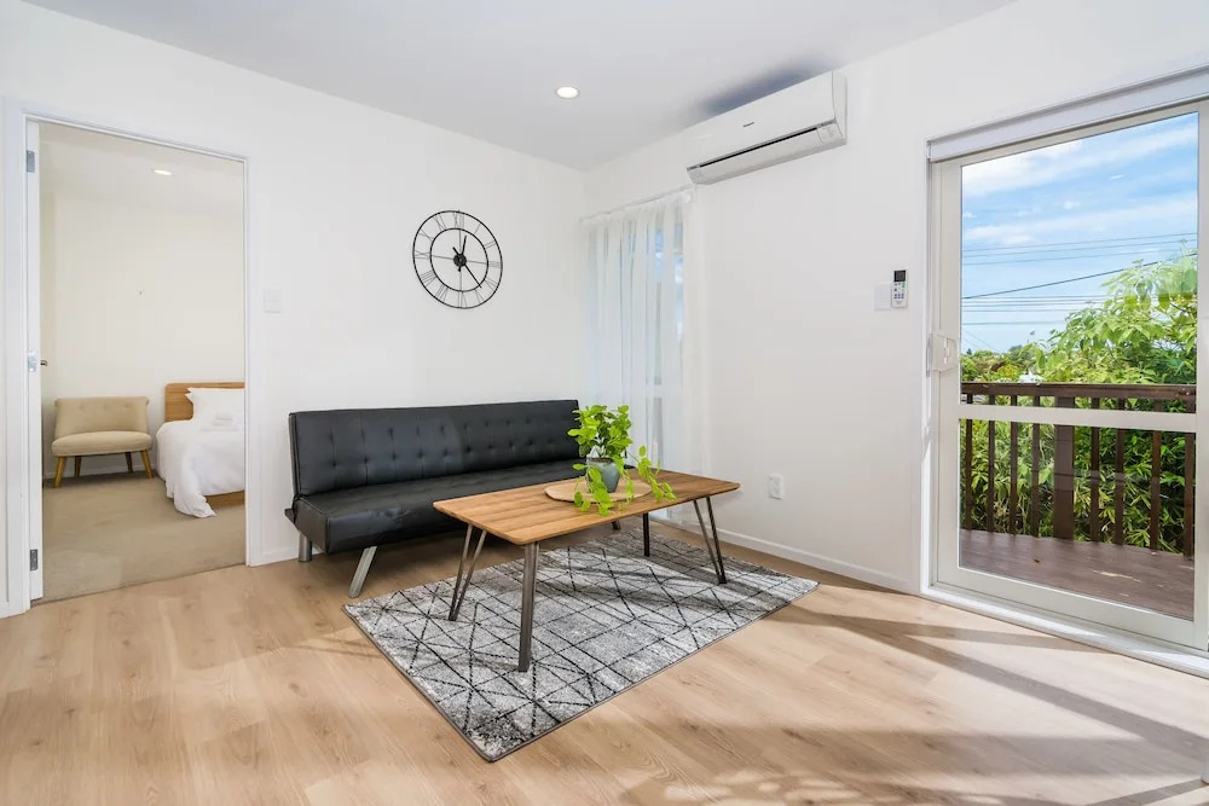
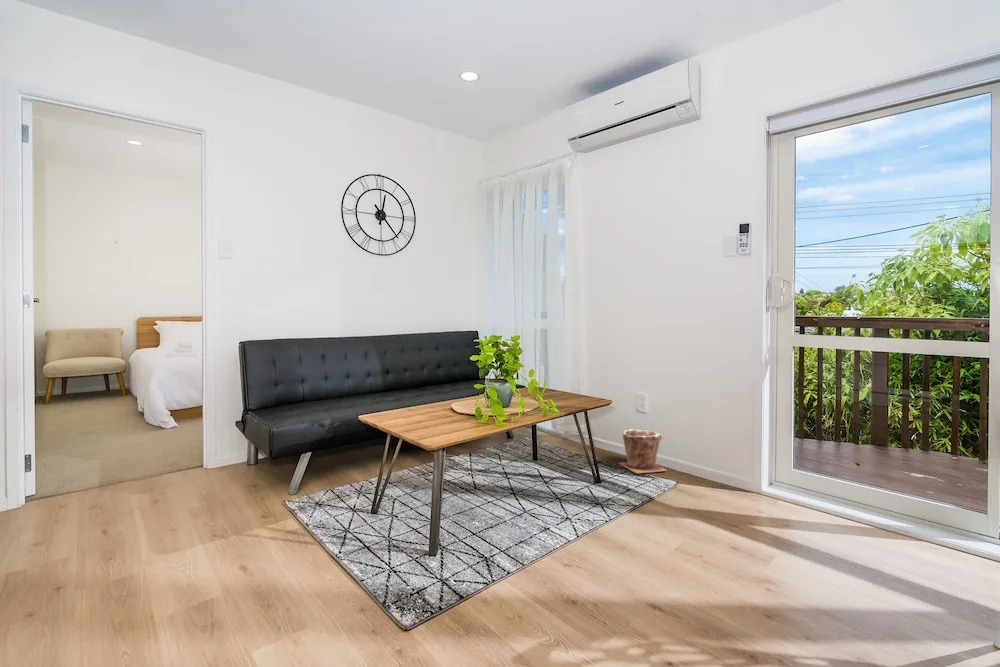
+ plant pot (642, 449)
